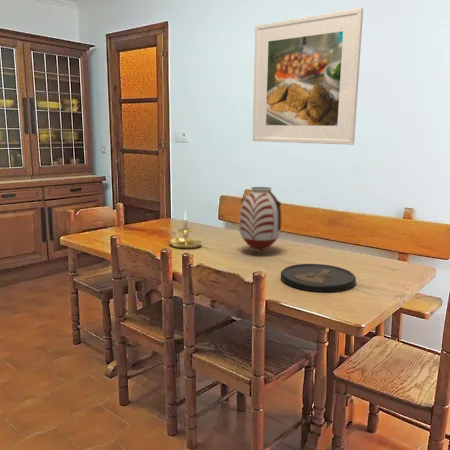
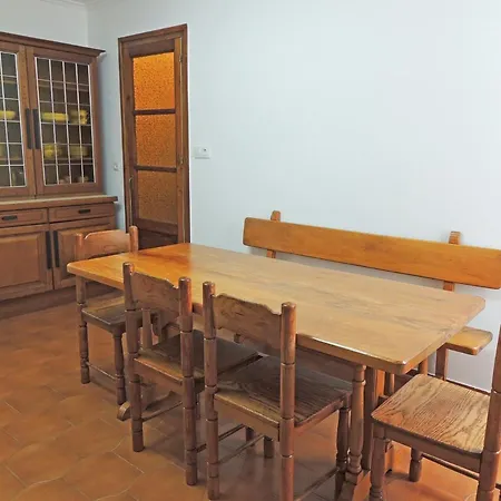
- vase (260, 220)
- candle holder (183, 227)
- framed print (302, 81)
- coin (317, 276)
